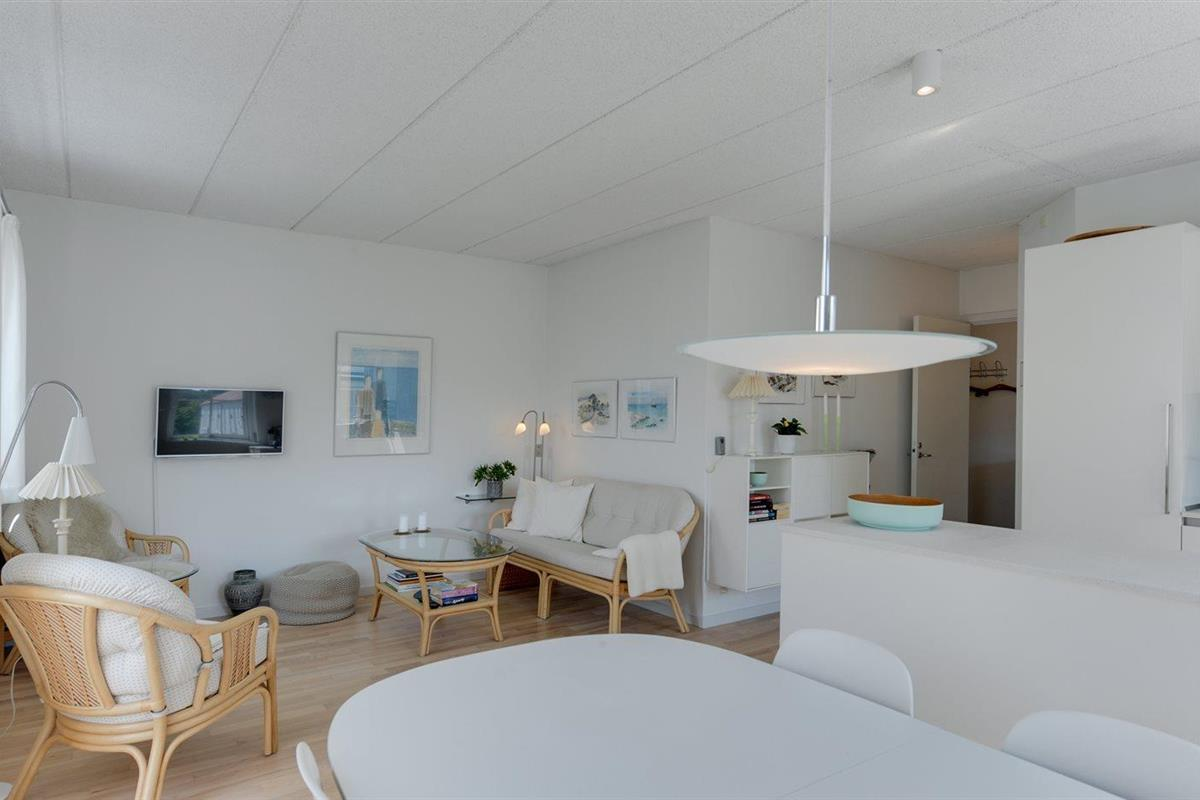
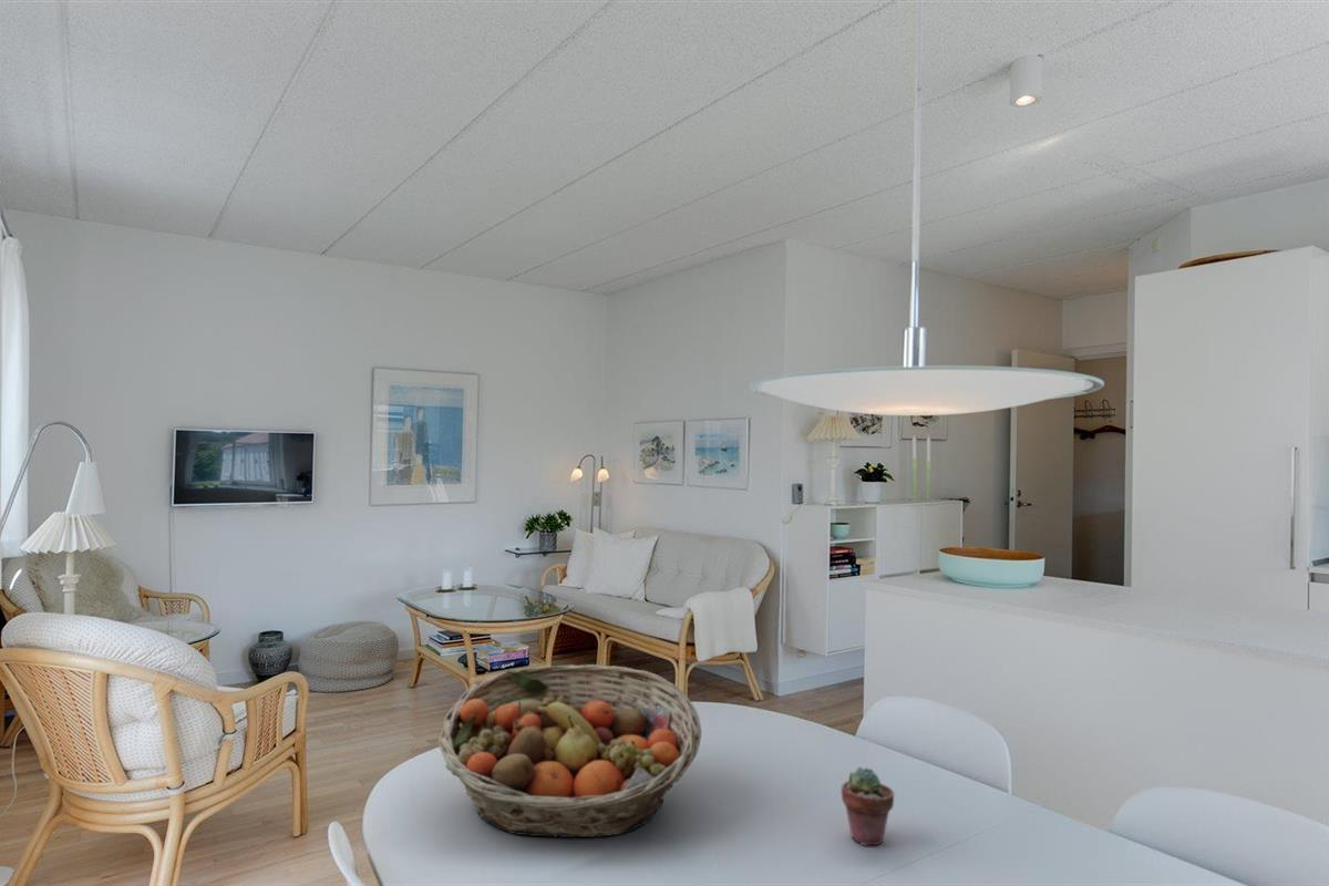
+ fruit basket (570, 744)
+ potted succulent (867, 802)
